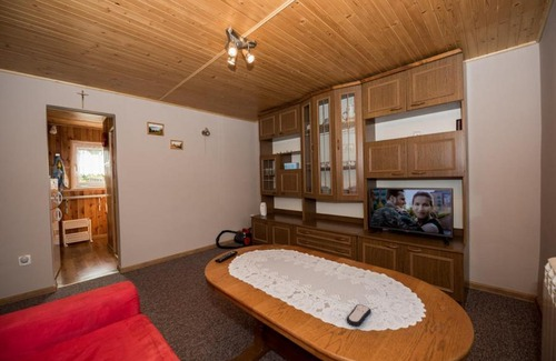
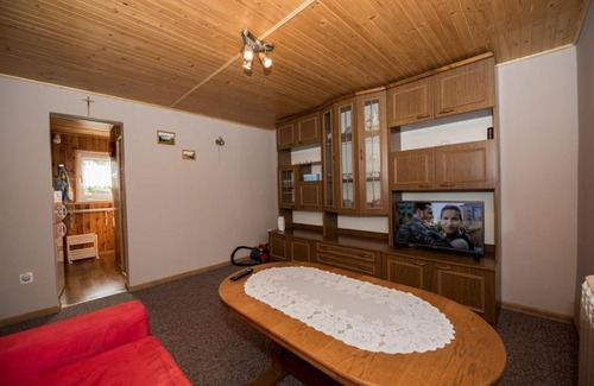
- remote control (358, 314)
